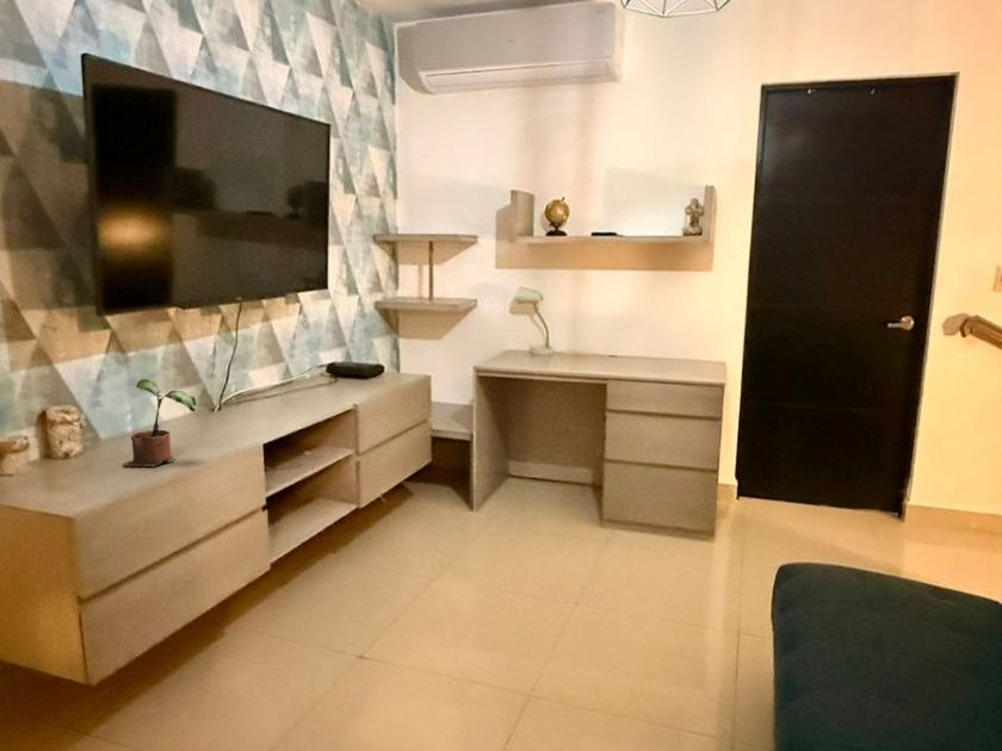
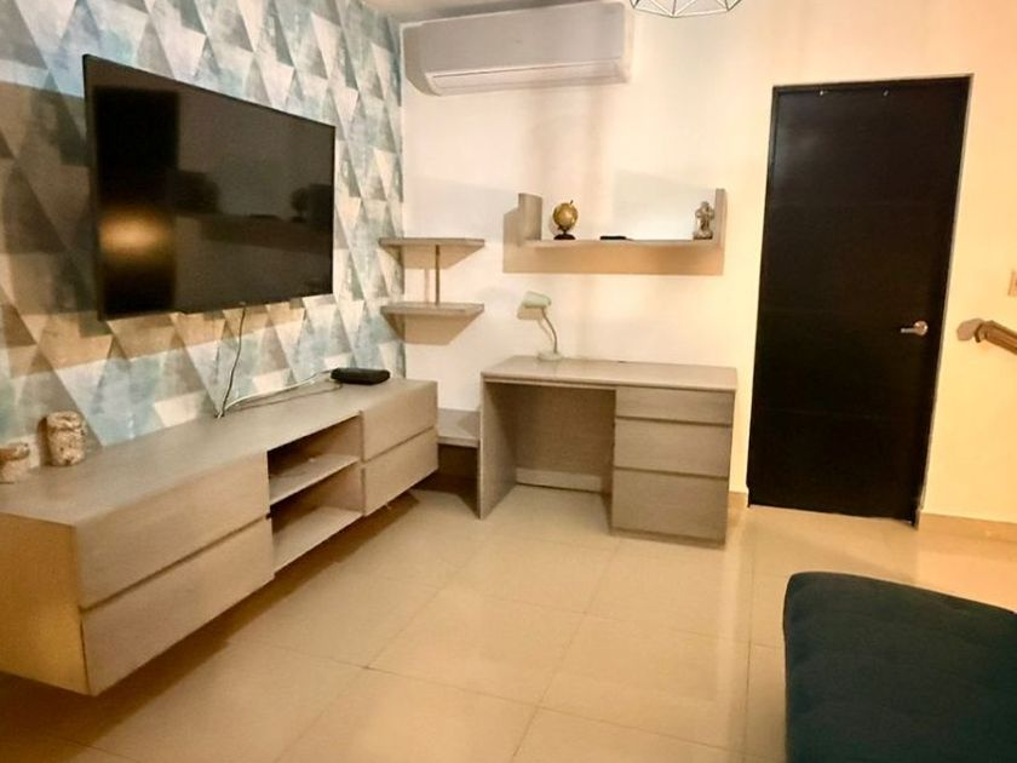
- potted plant (156, 420)
